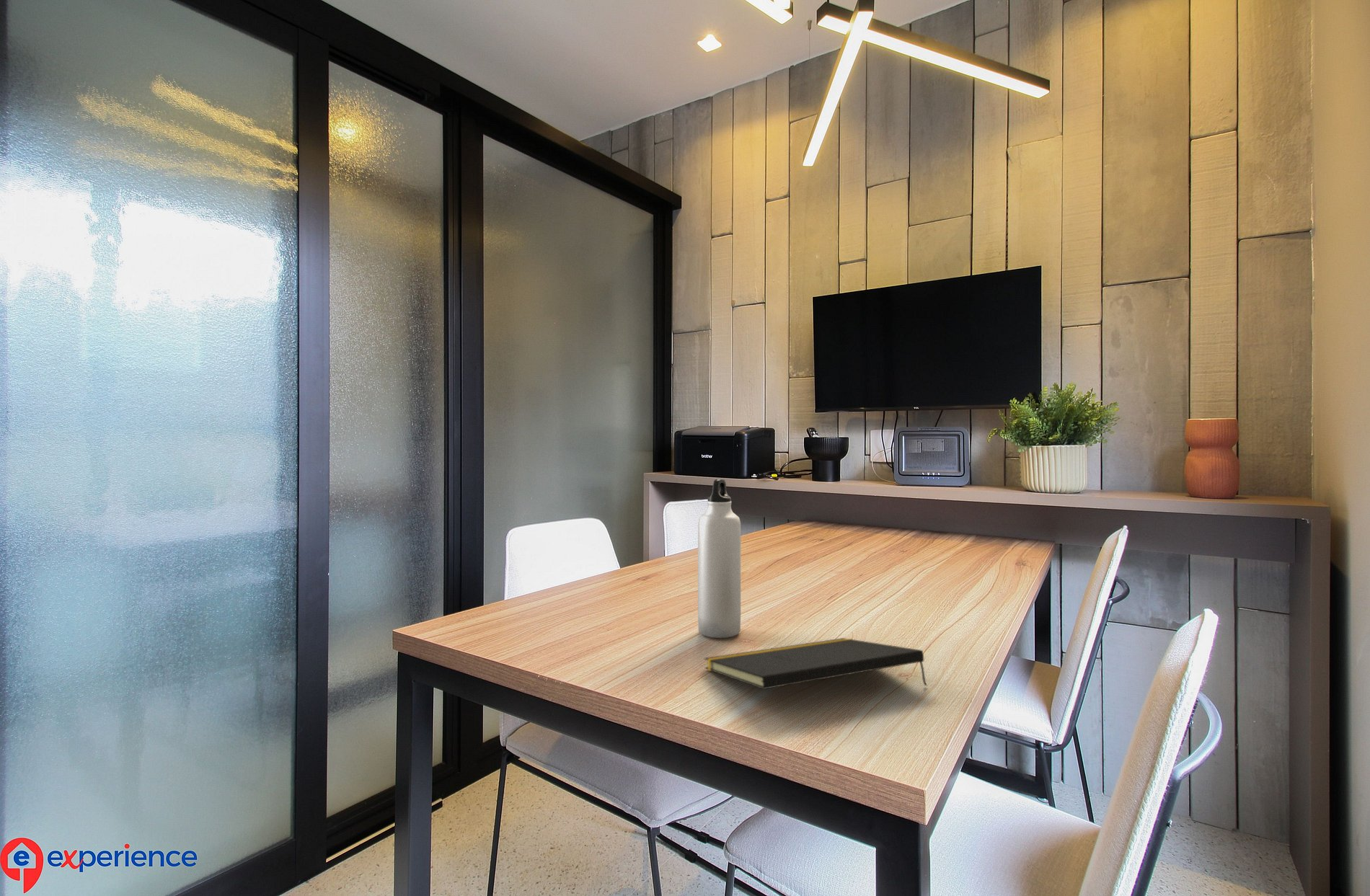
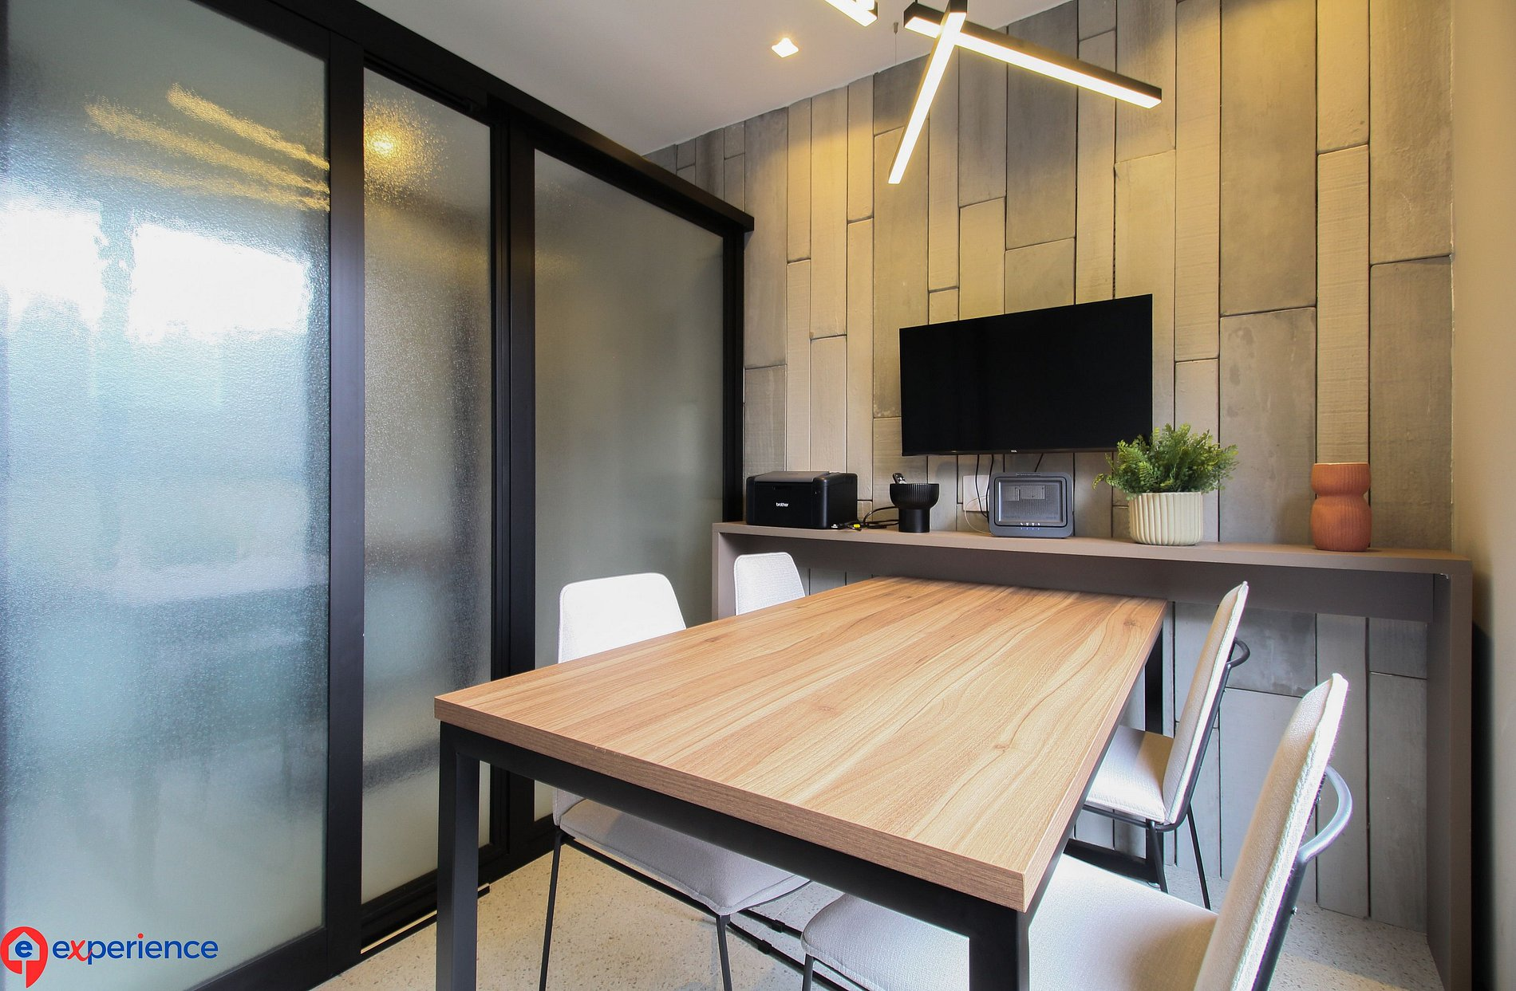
- water bottle (719, 555)
- notepad (809, 660)
